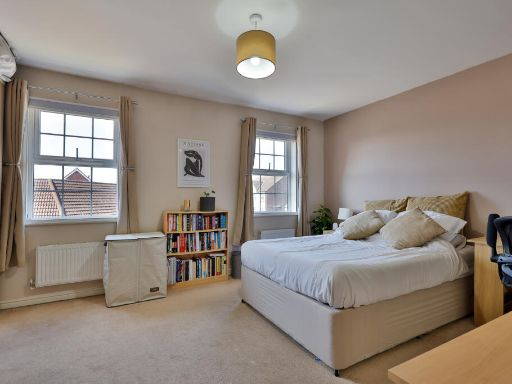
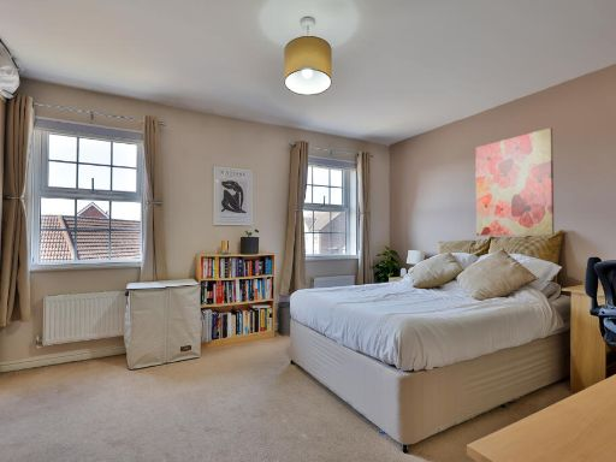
+ wall art (510, 186)
